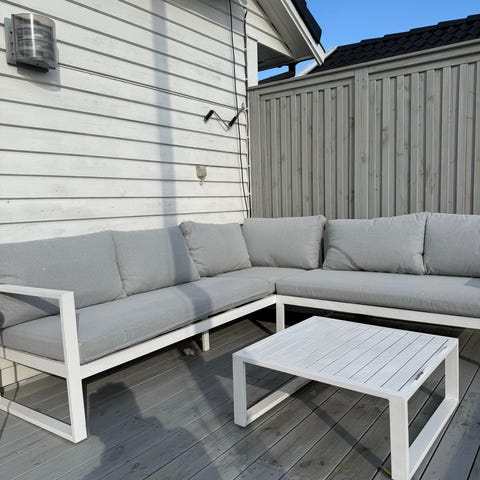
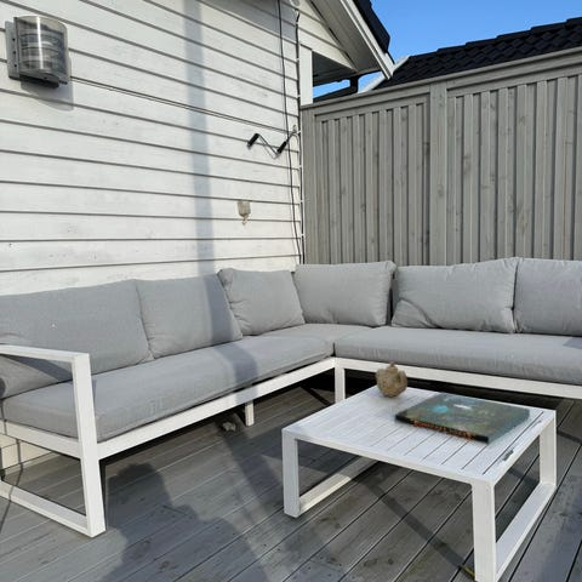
+ teapot (392, 378)
+ board game (462, 412)
